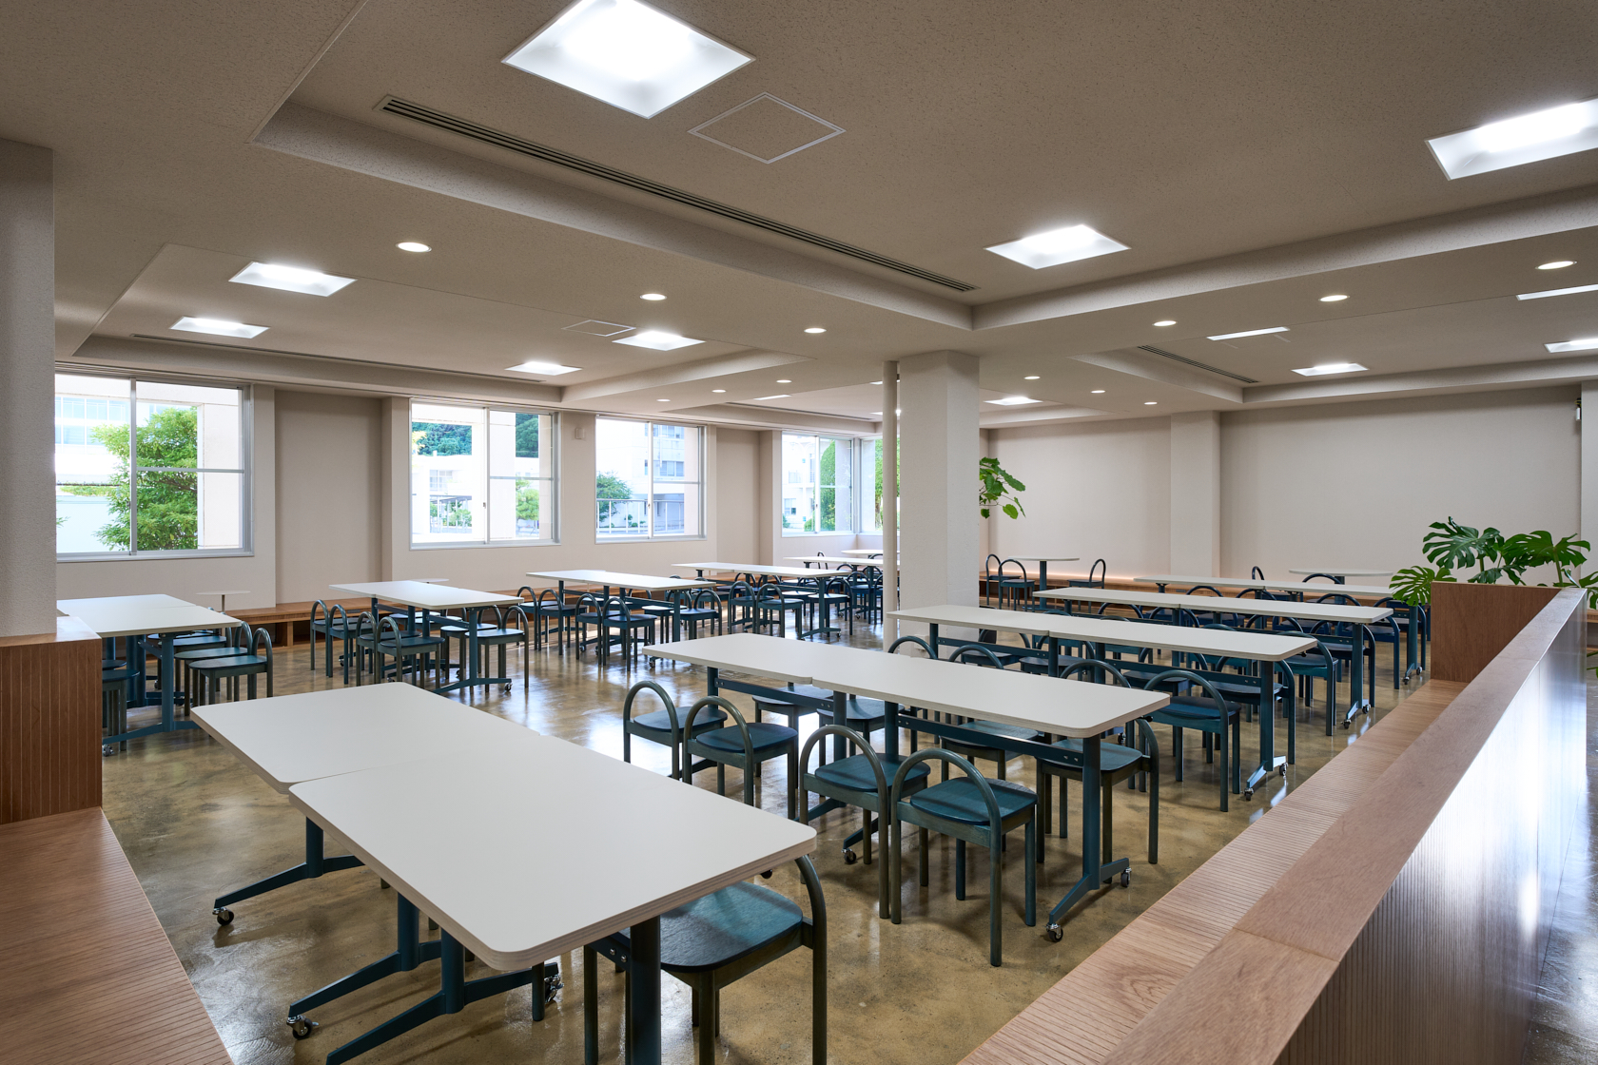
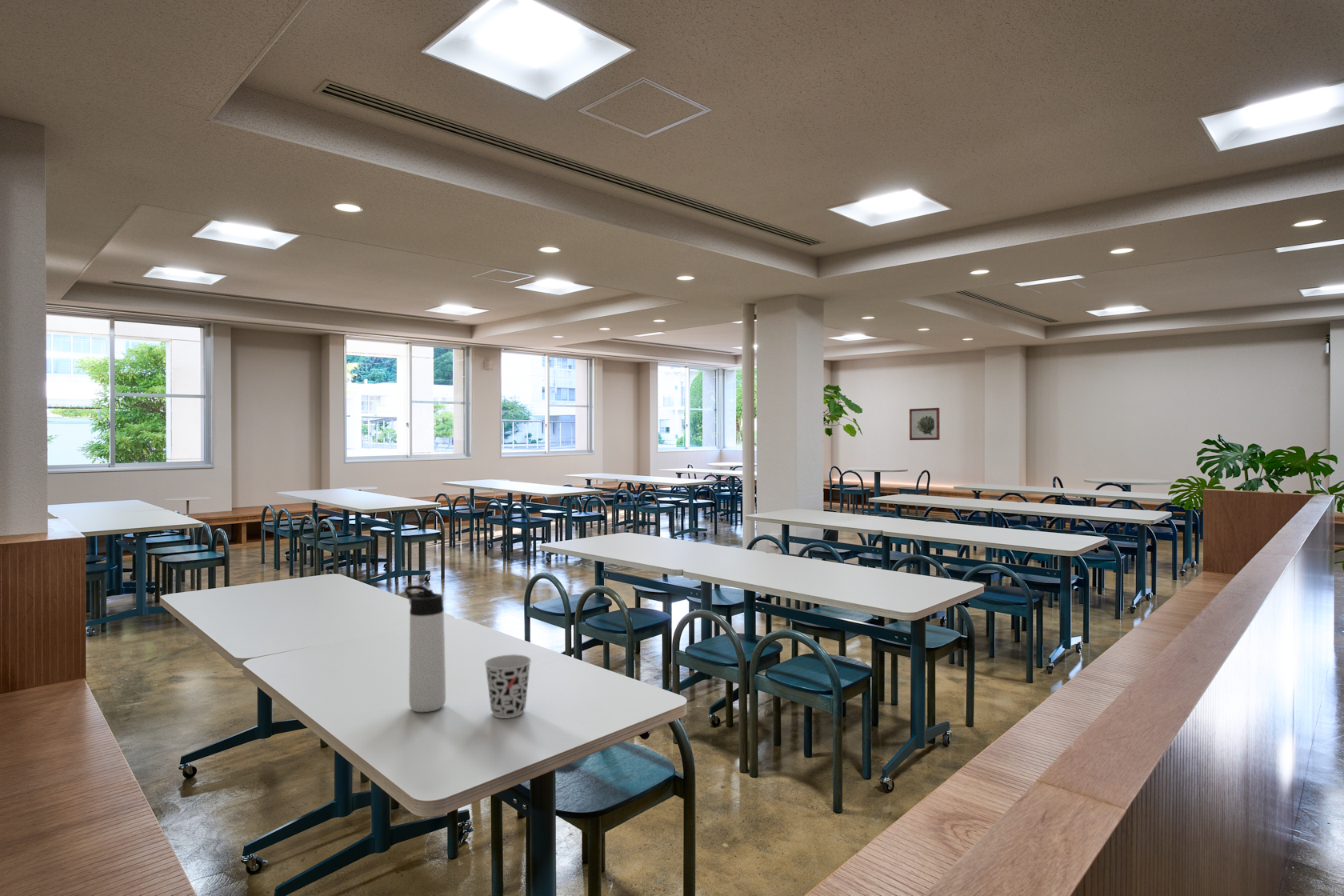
+ thermos bottle (422, 646)
+ wall art (924, 424)
+ cup (508, 686)
